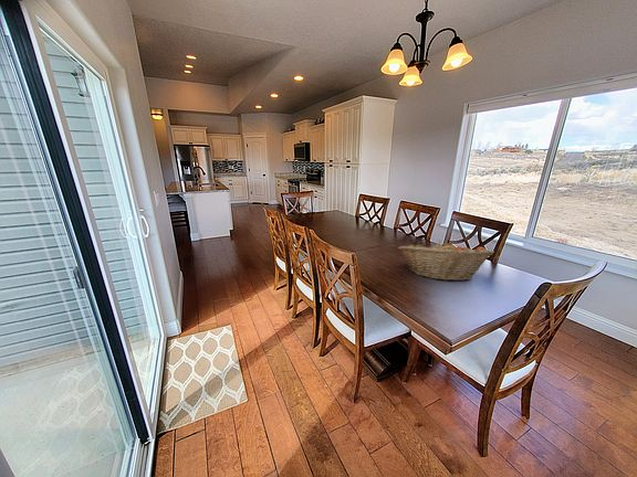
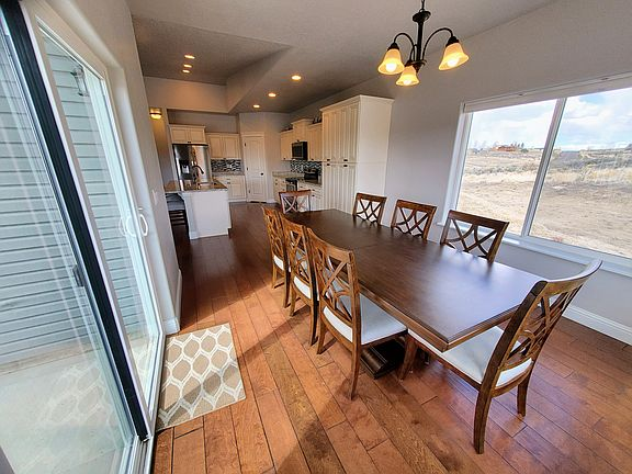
- fruit basket (441, 255)
